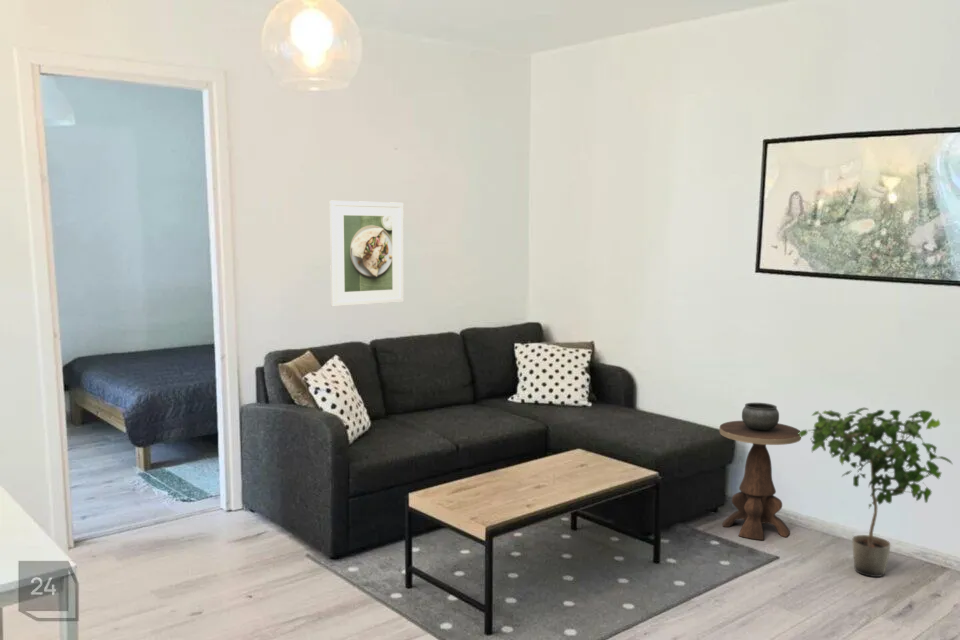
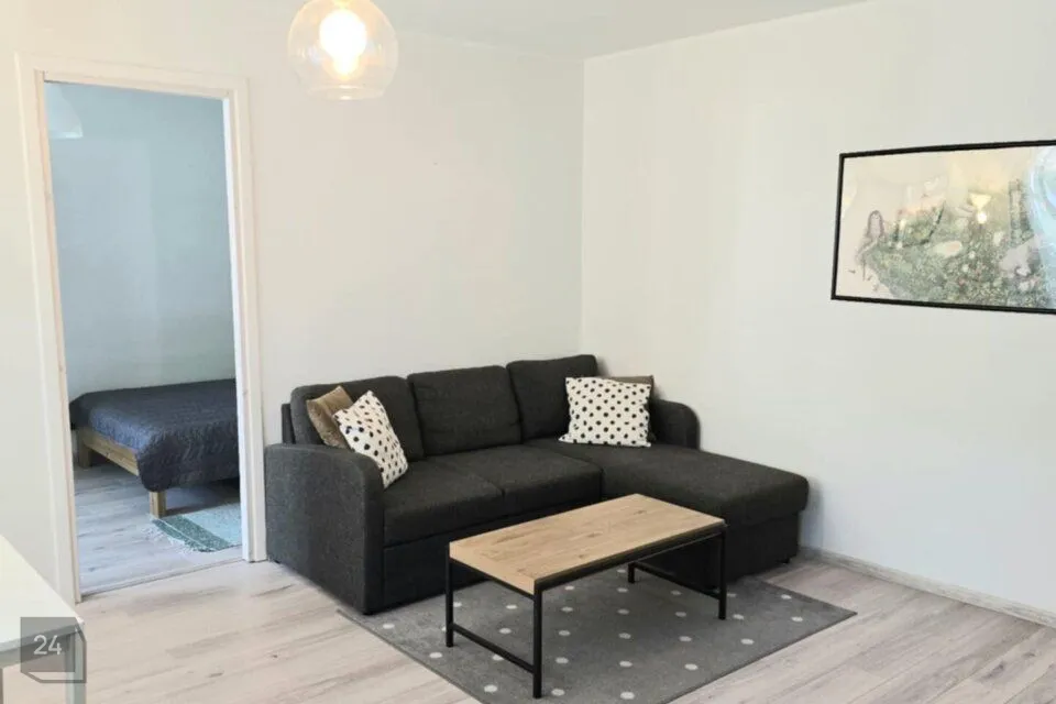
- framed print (368, 253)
- side table (758, 467)
- potted plant (869, 486)
